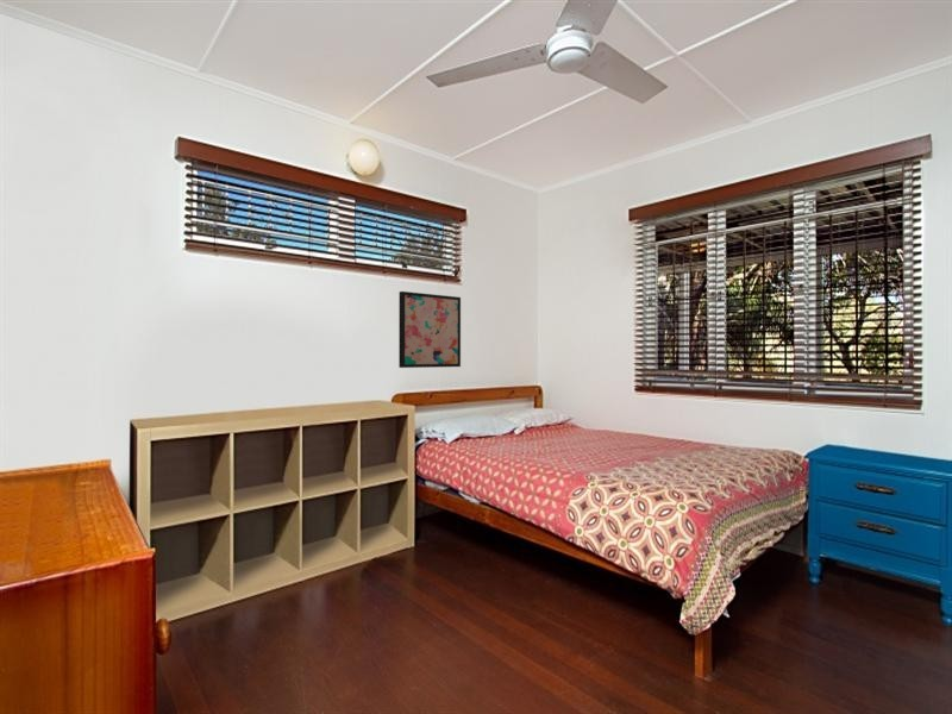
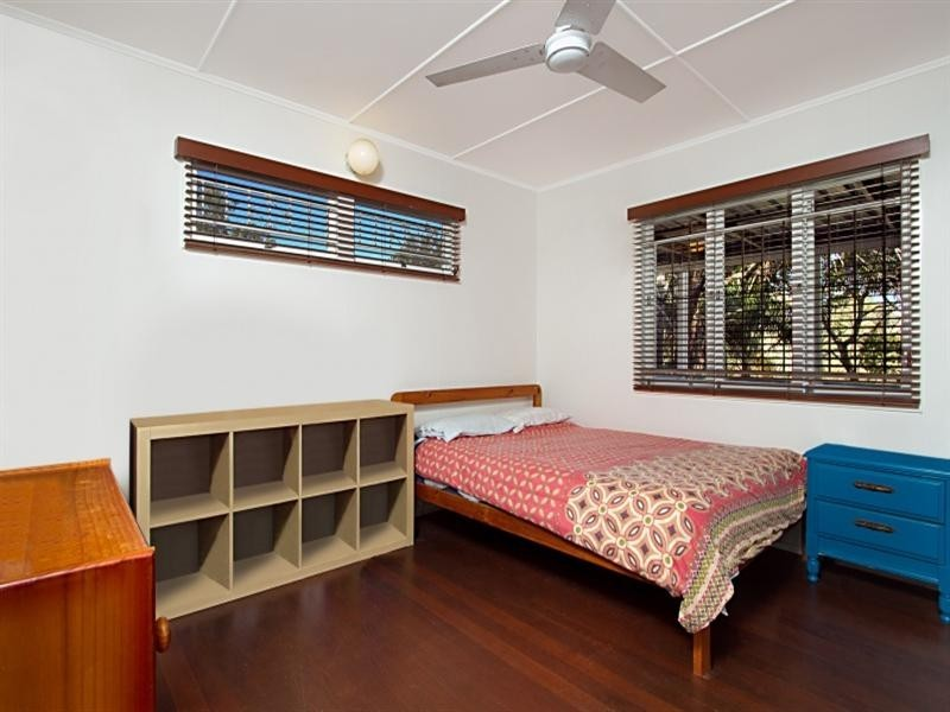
- wall art (431, 331)
